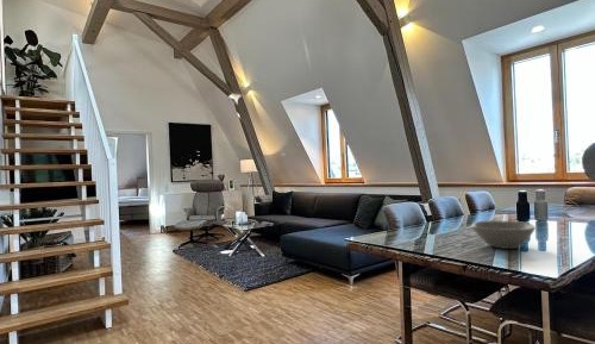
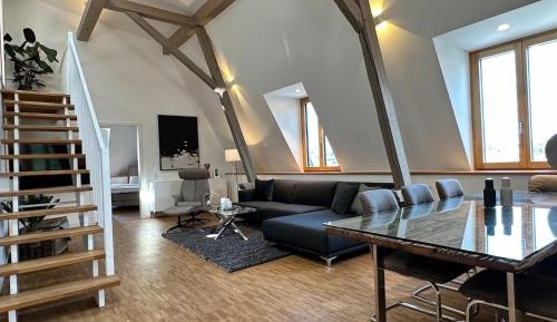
- bowl (502, 234)
